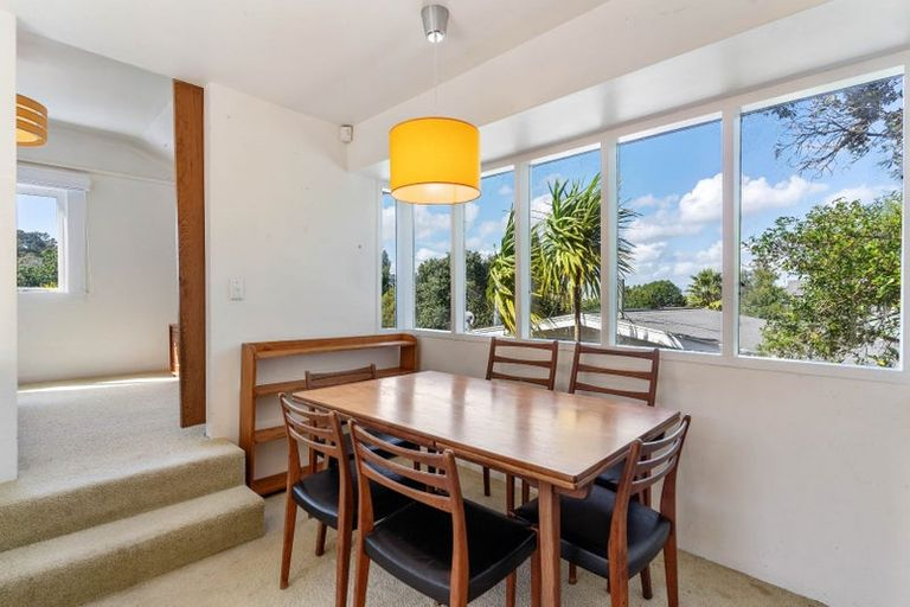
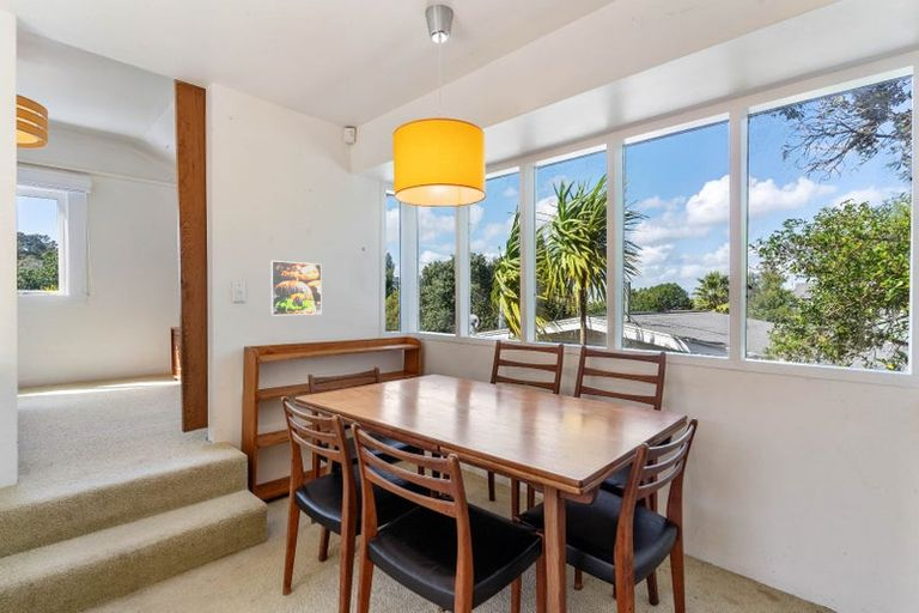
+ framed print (297, 289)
